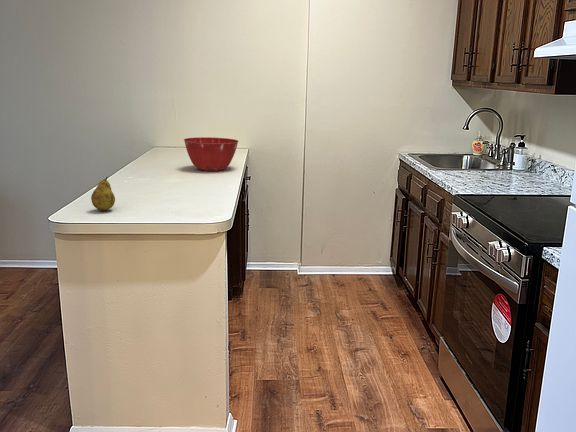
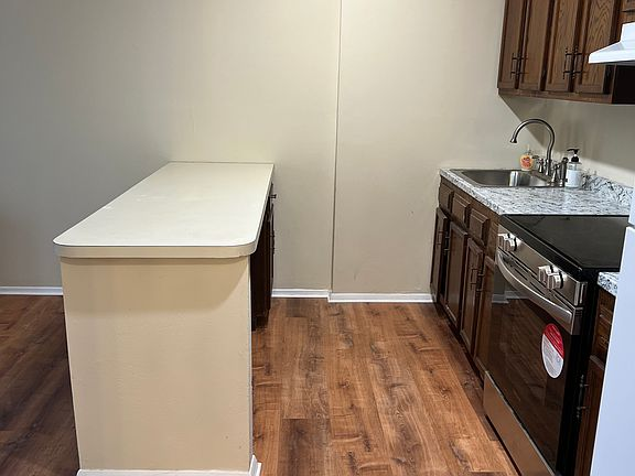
- fruit (102, 193)
- mixing bowl (211, 154)
